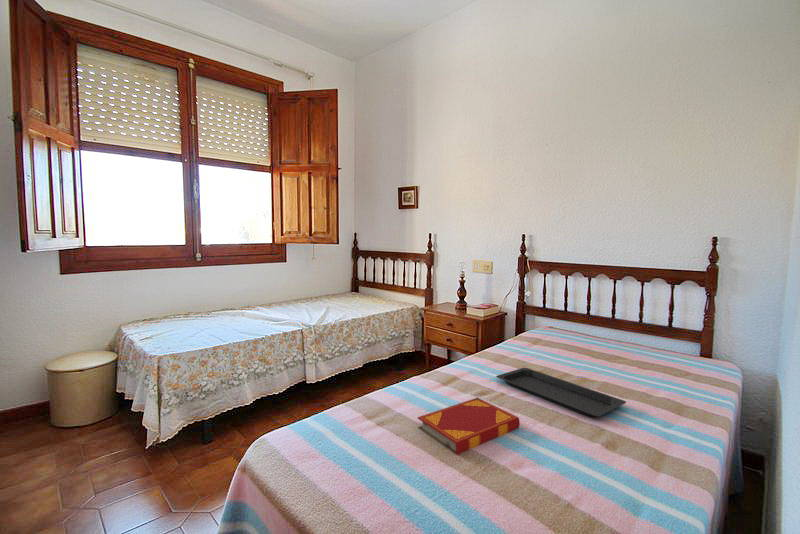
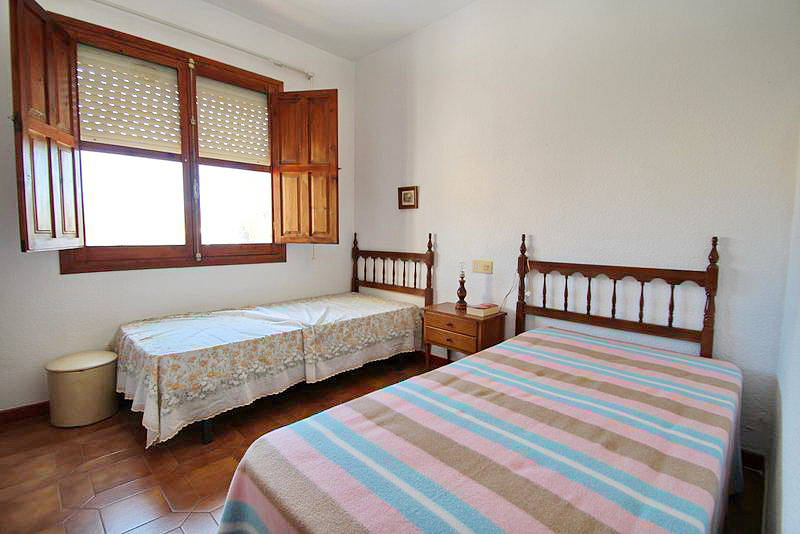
- serving tray (555, 390)
- hardback book (468, 423)
